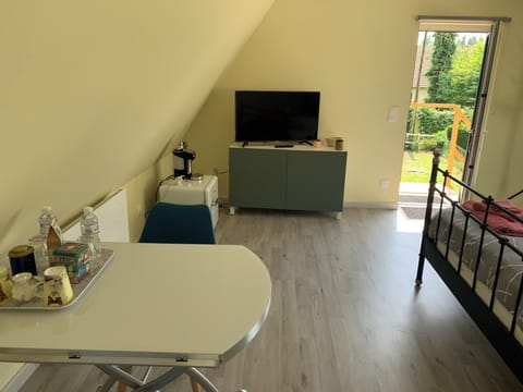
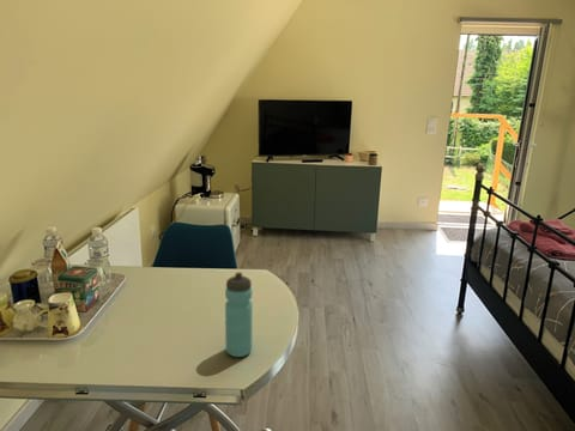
+ water bottle (238, 312)
